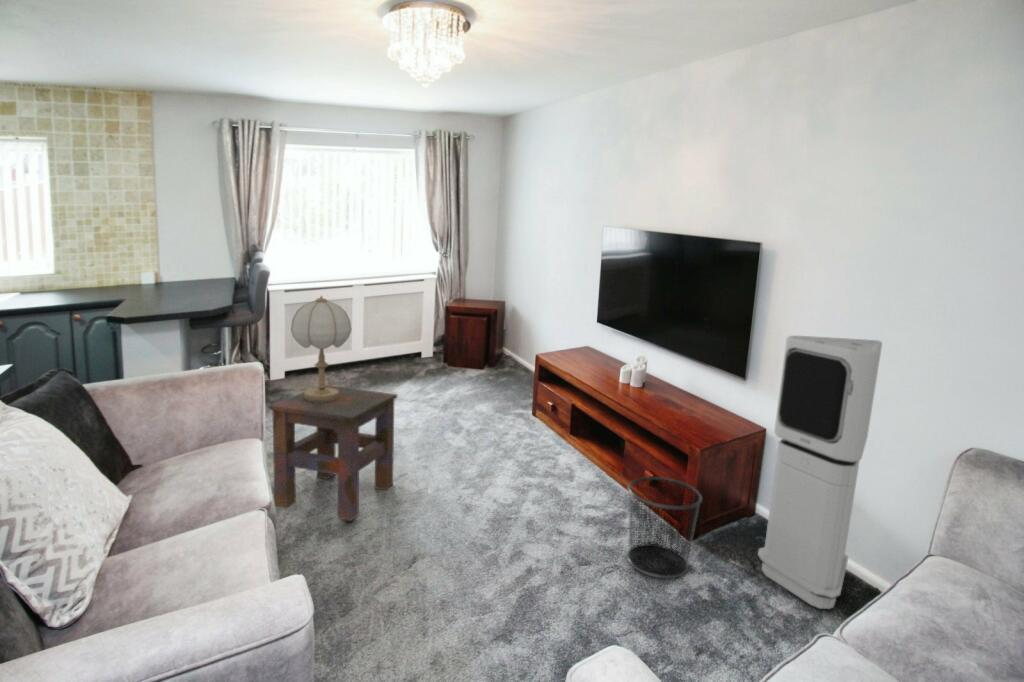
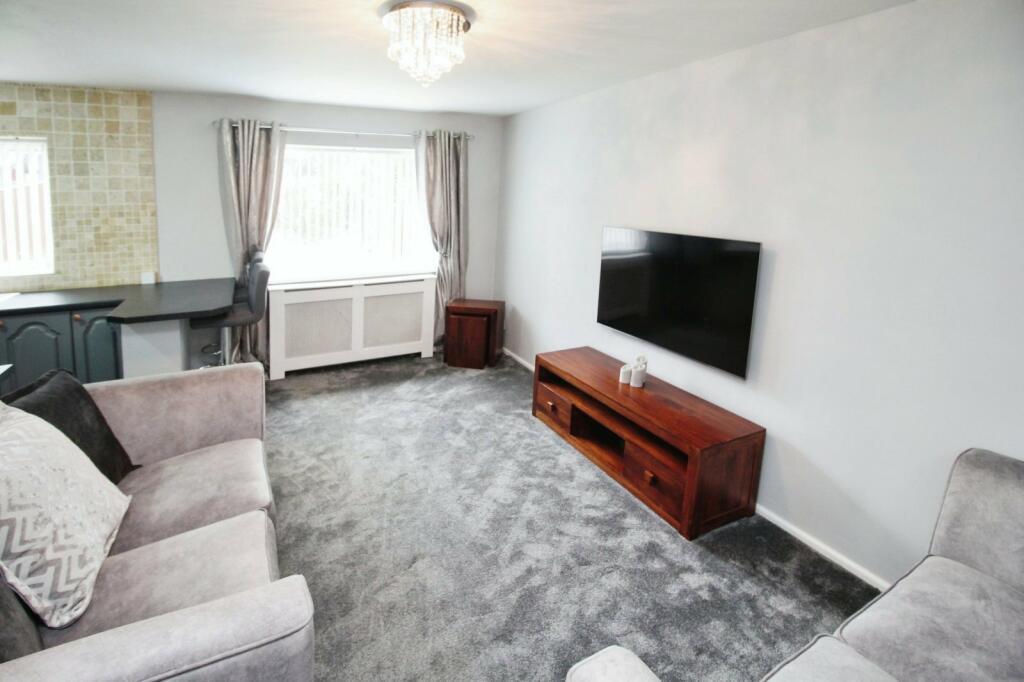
- table lamp (321, 346)
- waste bin (660, 526)
- air purifier (831, 465)
- side table (338, 448)
